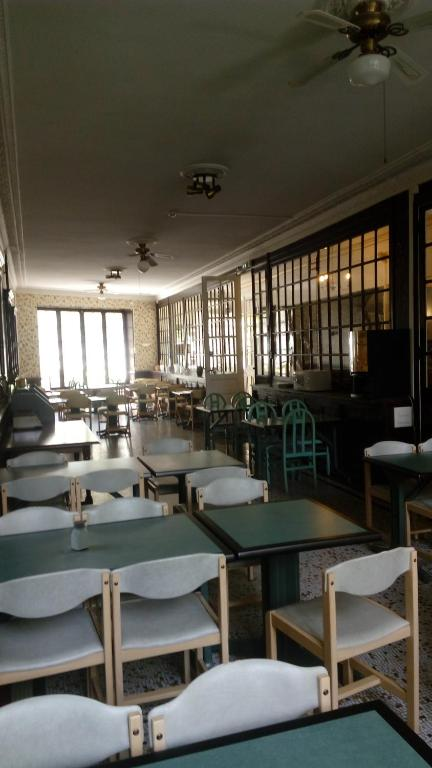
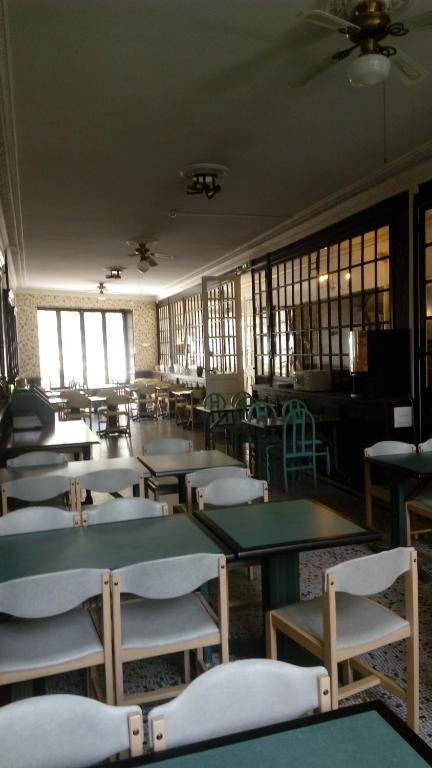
- saltshaker (79, 534)
